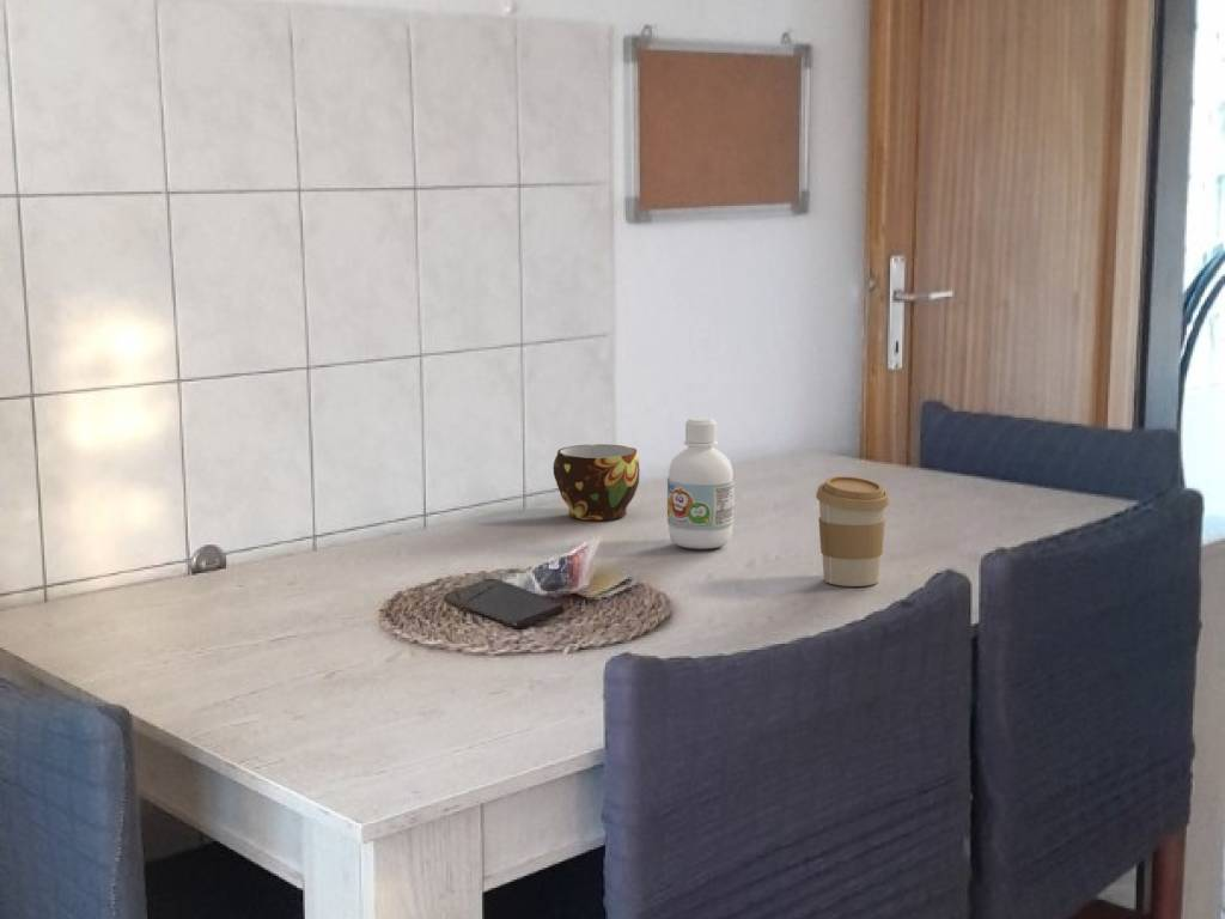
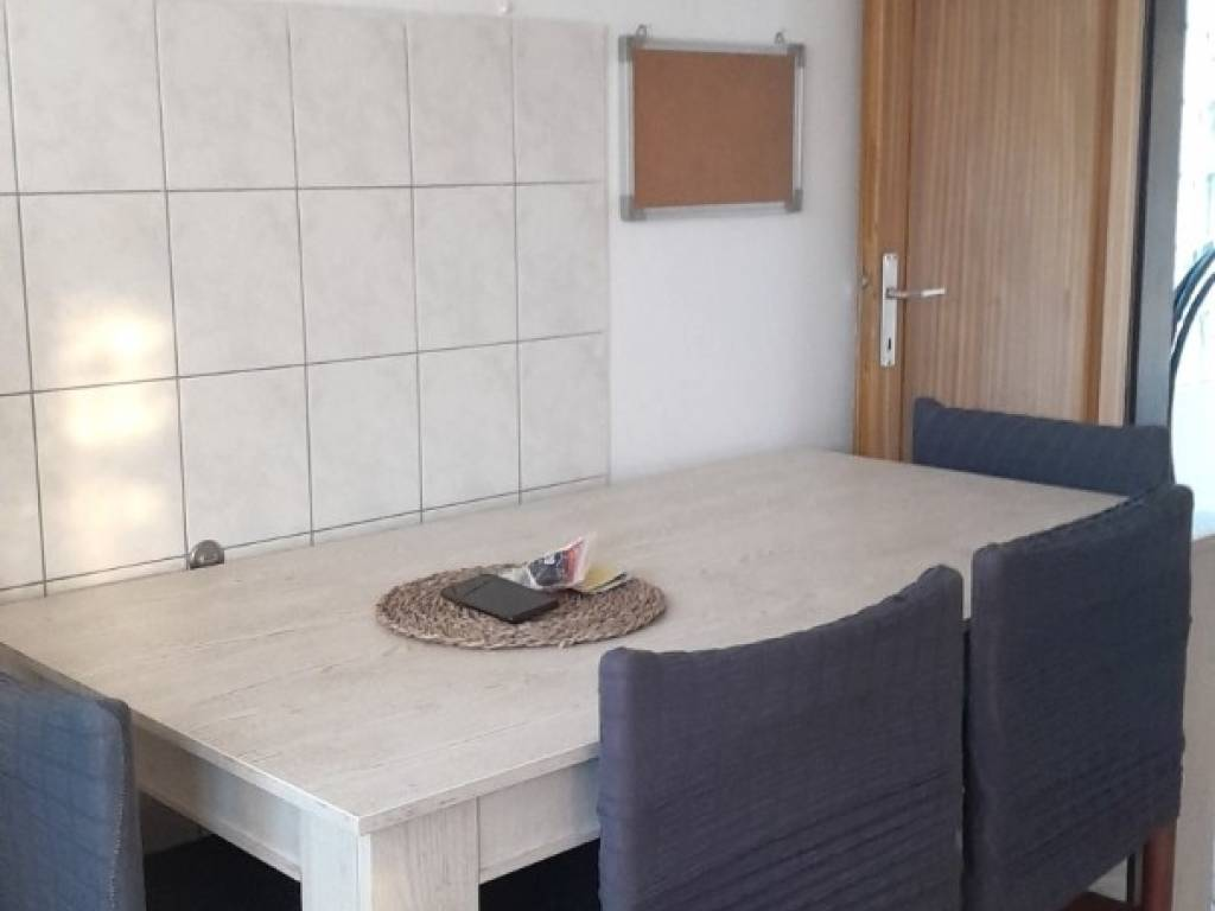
- coffee cup (852, 530)
- bottle (700, 481)
- cup (592, 482)
